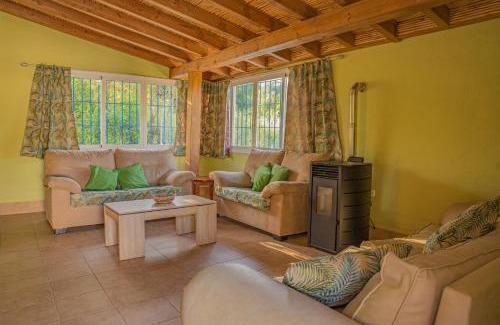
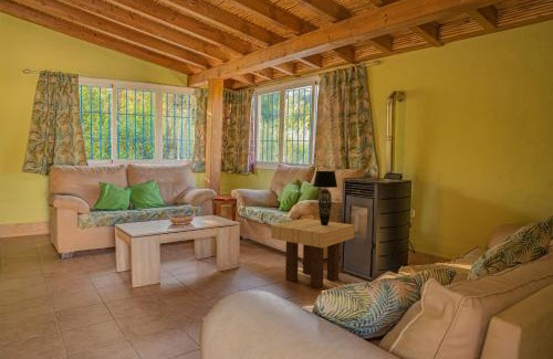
+ table lamp (324, 198)
+ side table (312, 252)
